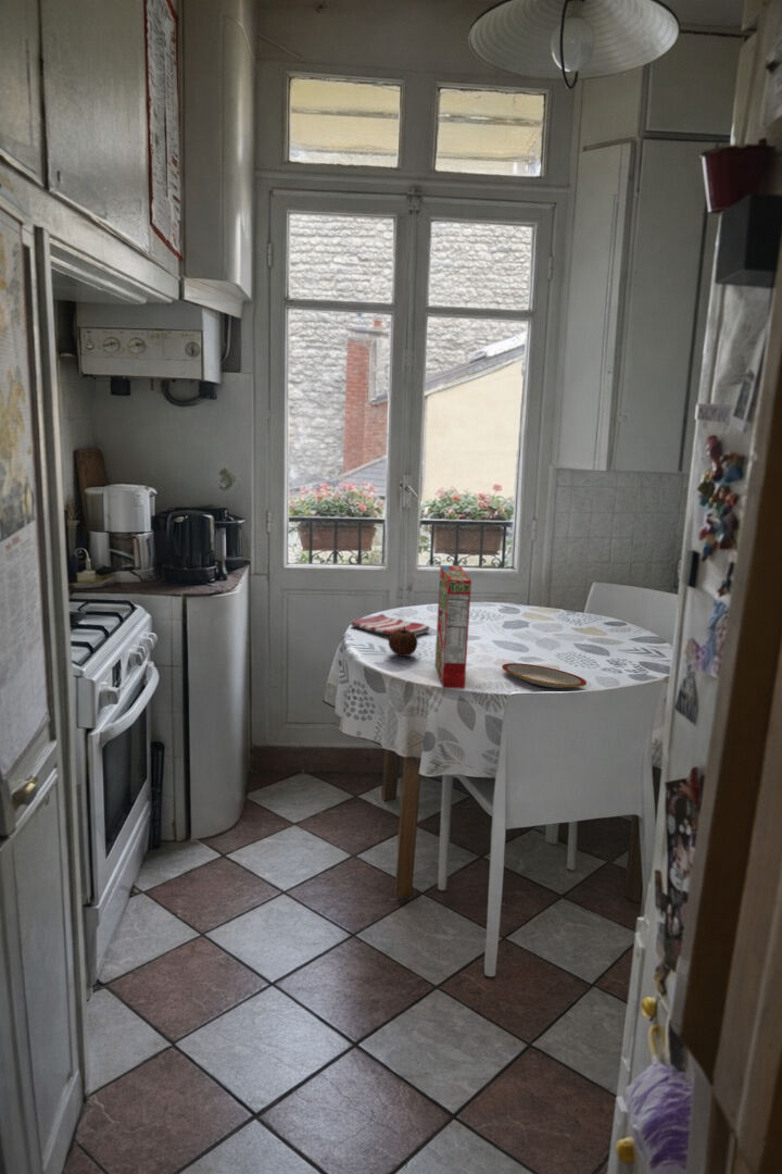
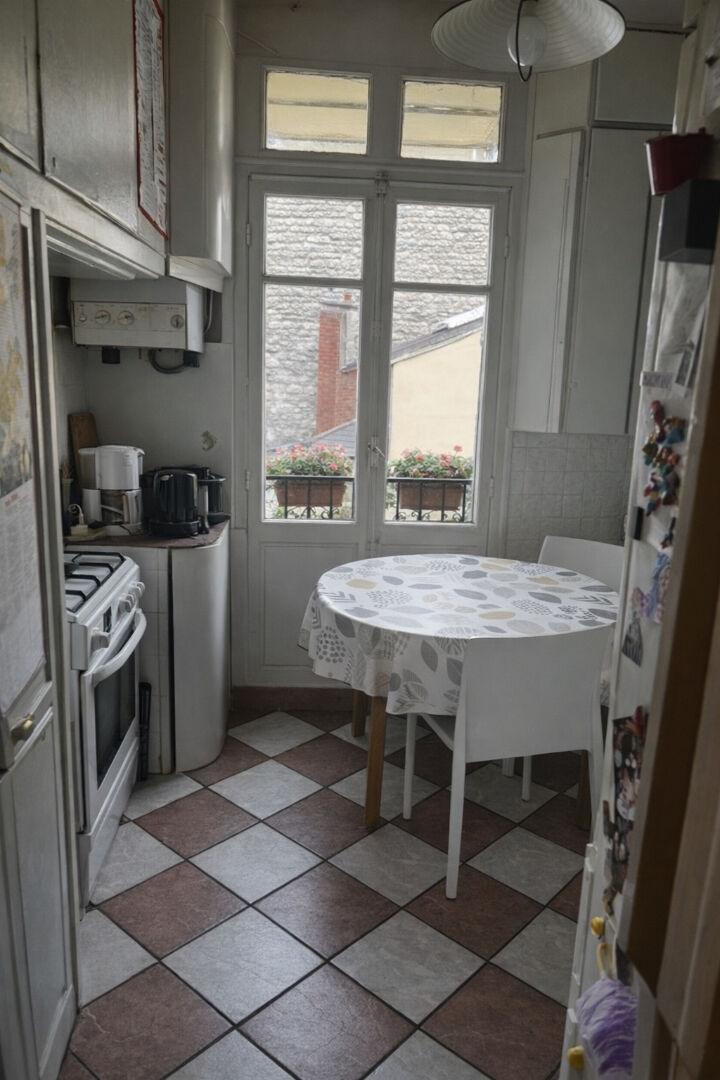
- plate (542, 677)
- cereal box (452, 625)
- dish towel (390, 625)
- fruit (403, 640)
